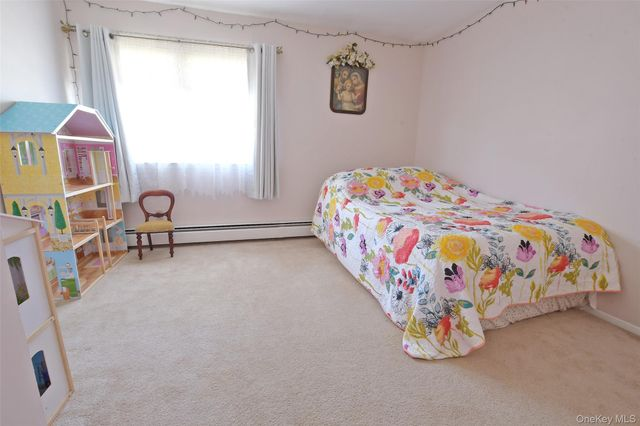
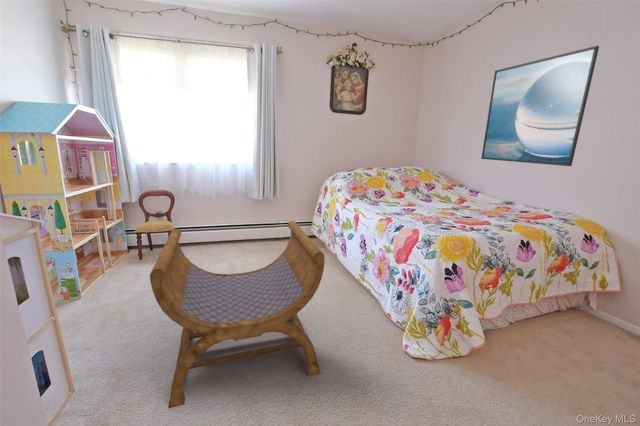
+ stool (243, 298)
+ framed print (529, 113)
